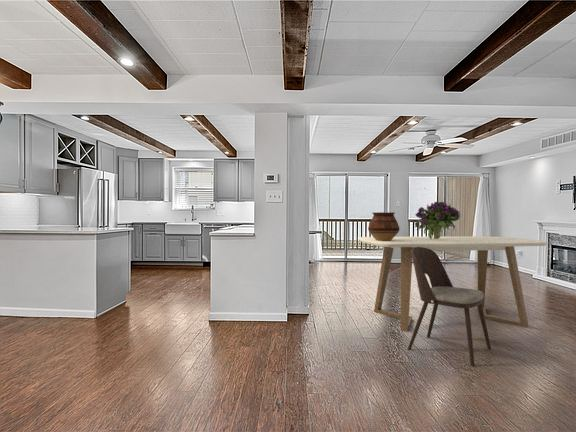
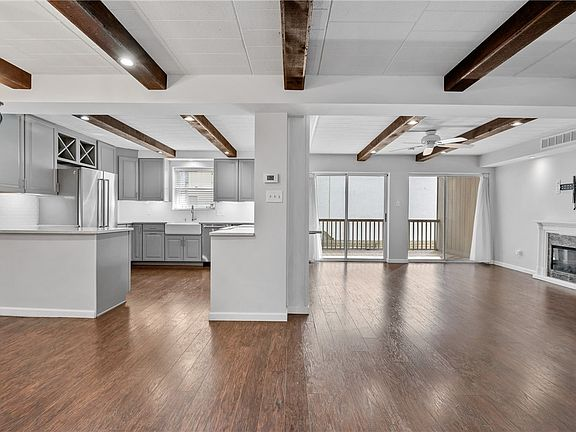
- bouquet (436, 220)
- dining table (447, 250)
- ceramic pot (383, 226)
- dining chair (447, 299)
